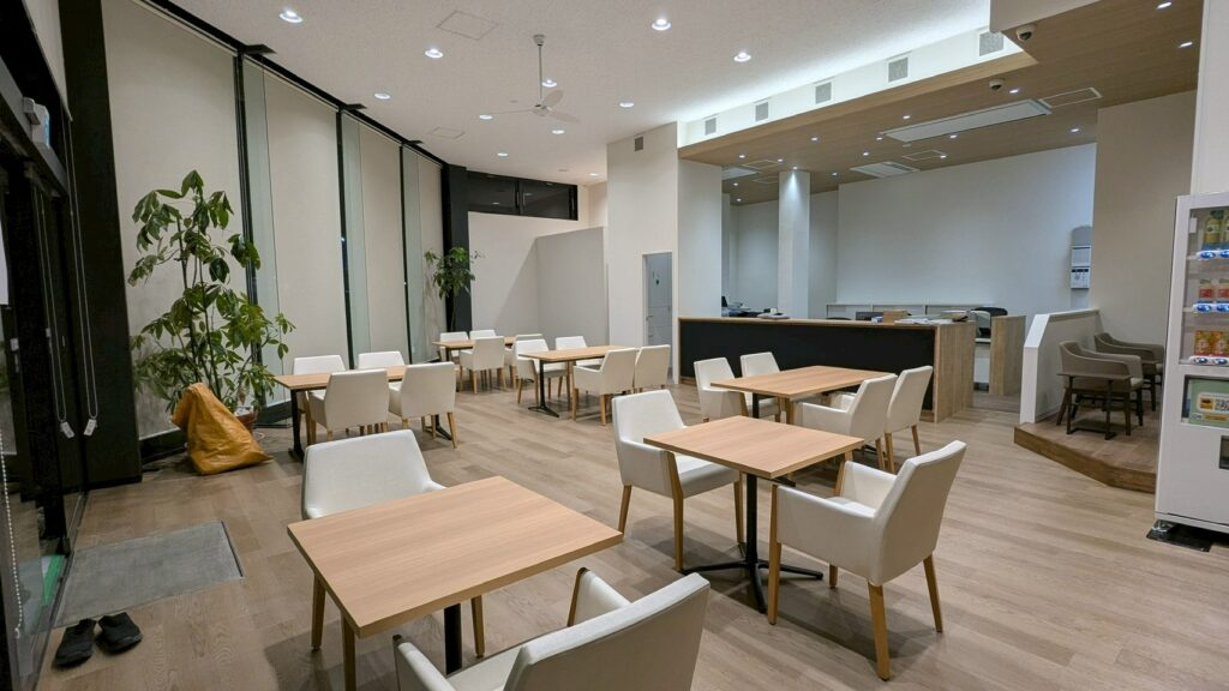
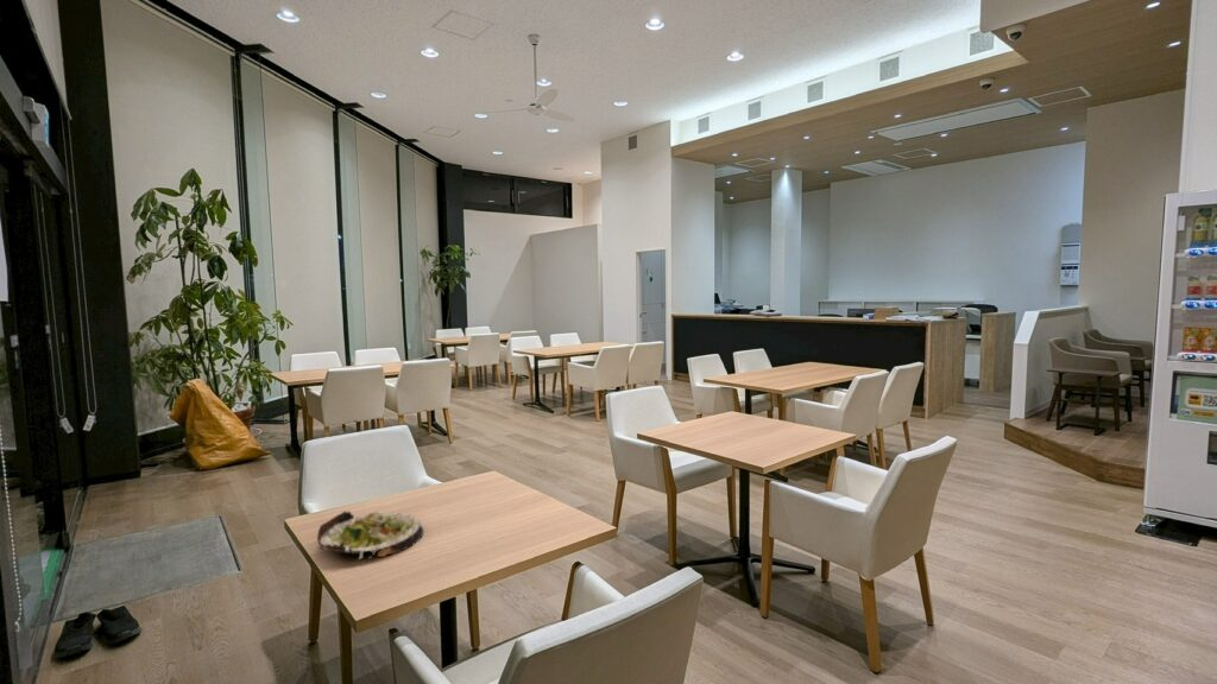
+ salad plate (374, 528)
